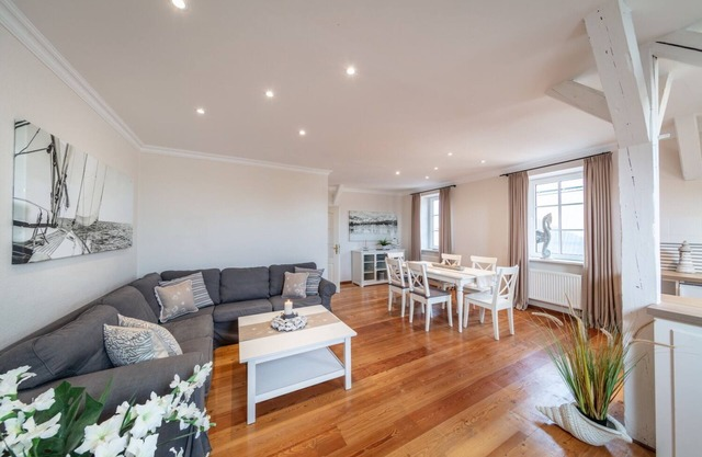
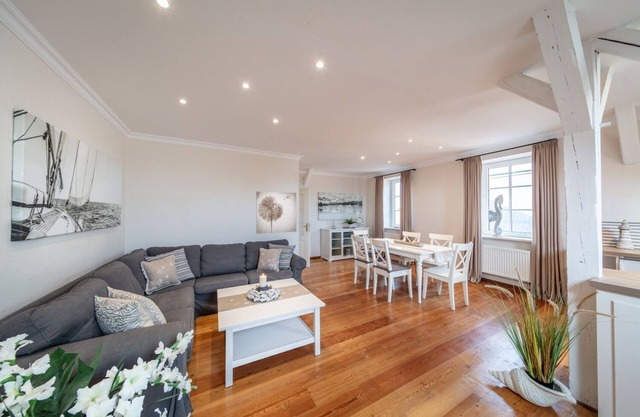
+ wall art (277, 212)
